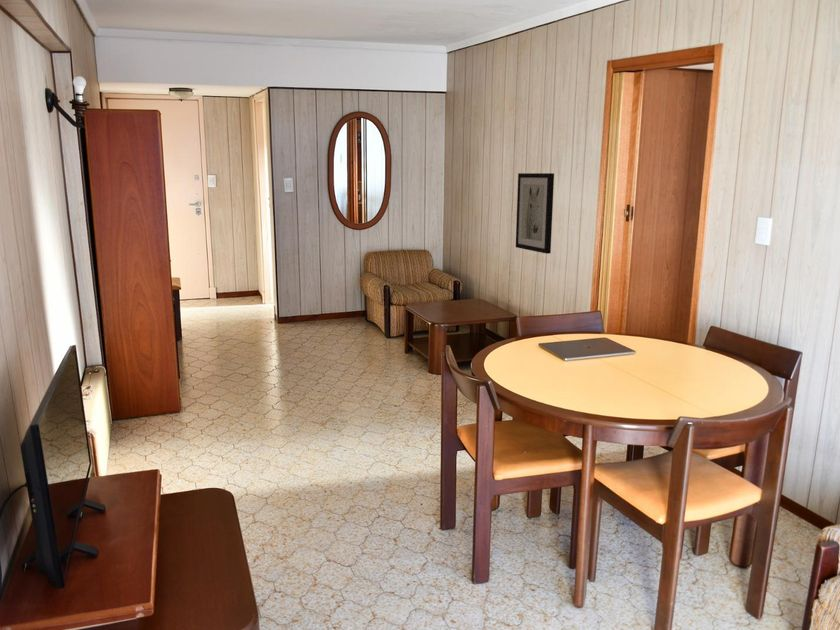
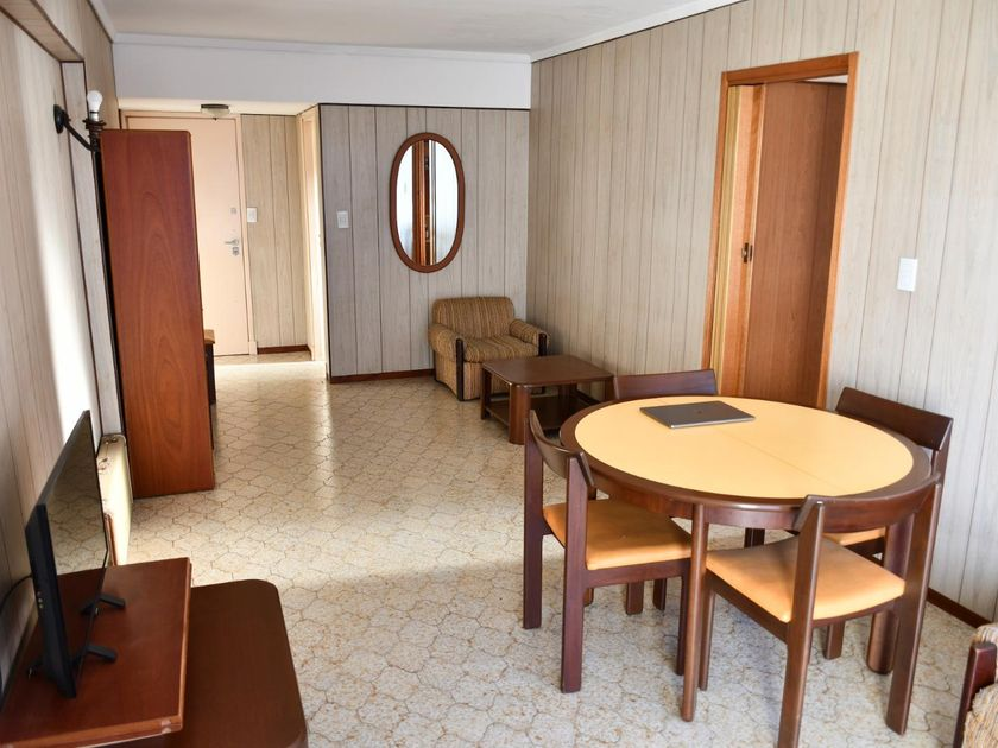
- wall art (533, 212)
